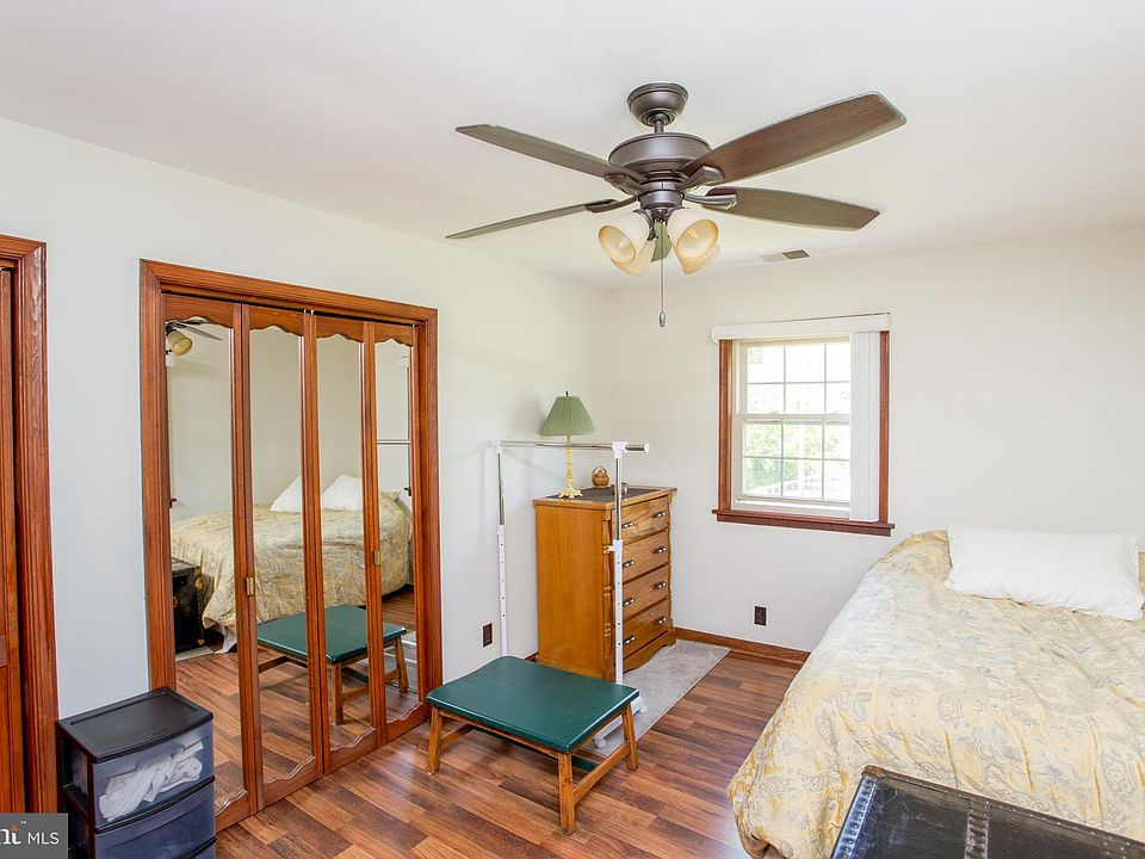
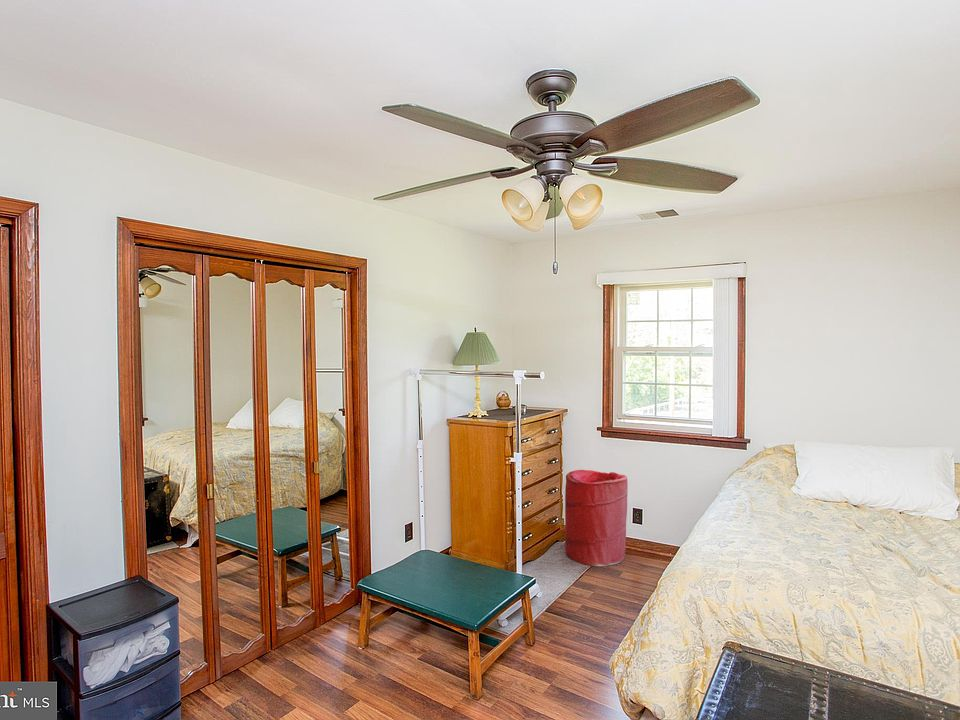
+ laundry hamper (596, 513)
